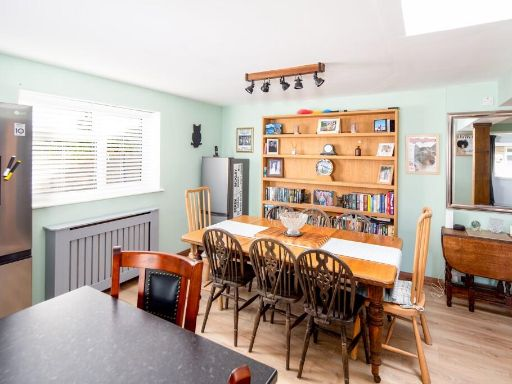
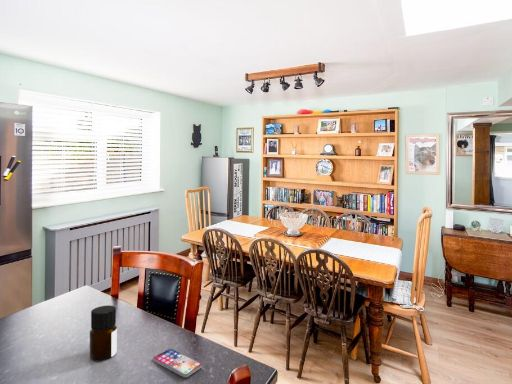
+ smartphone (177, 362)
+ bottle (103, 331)
